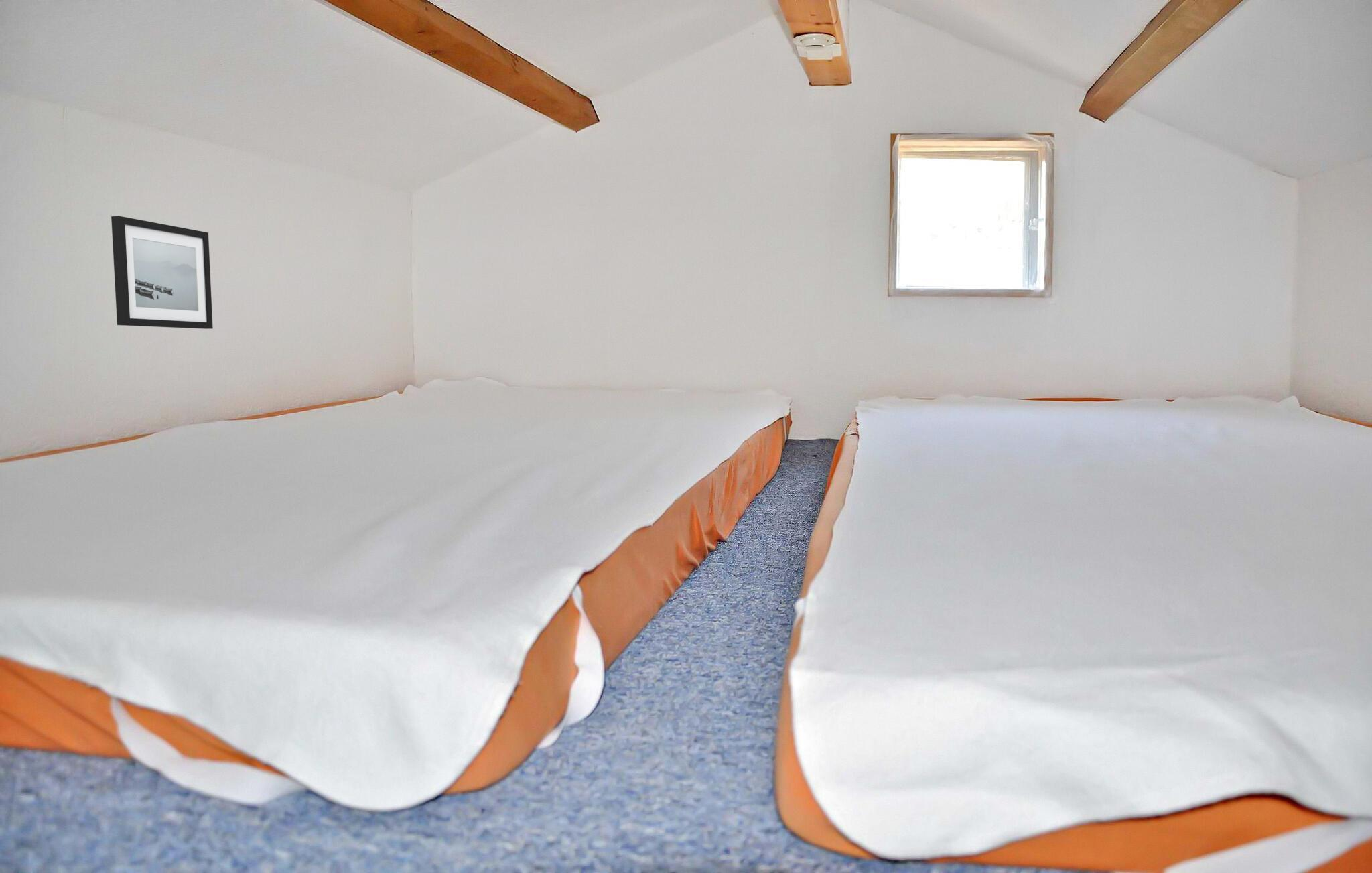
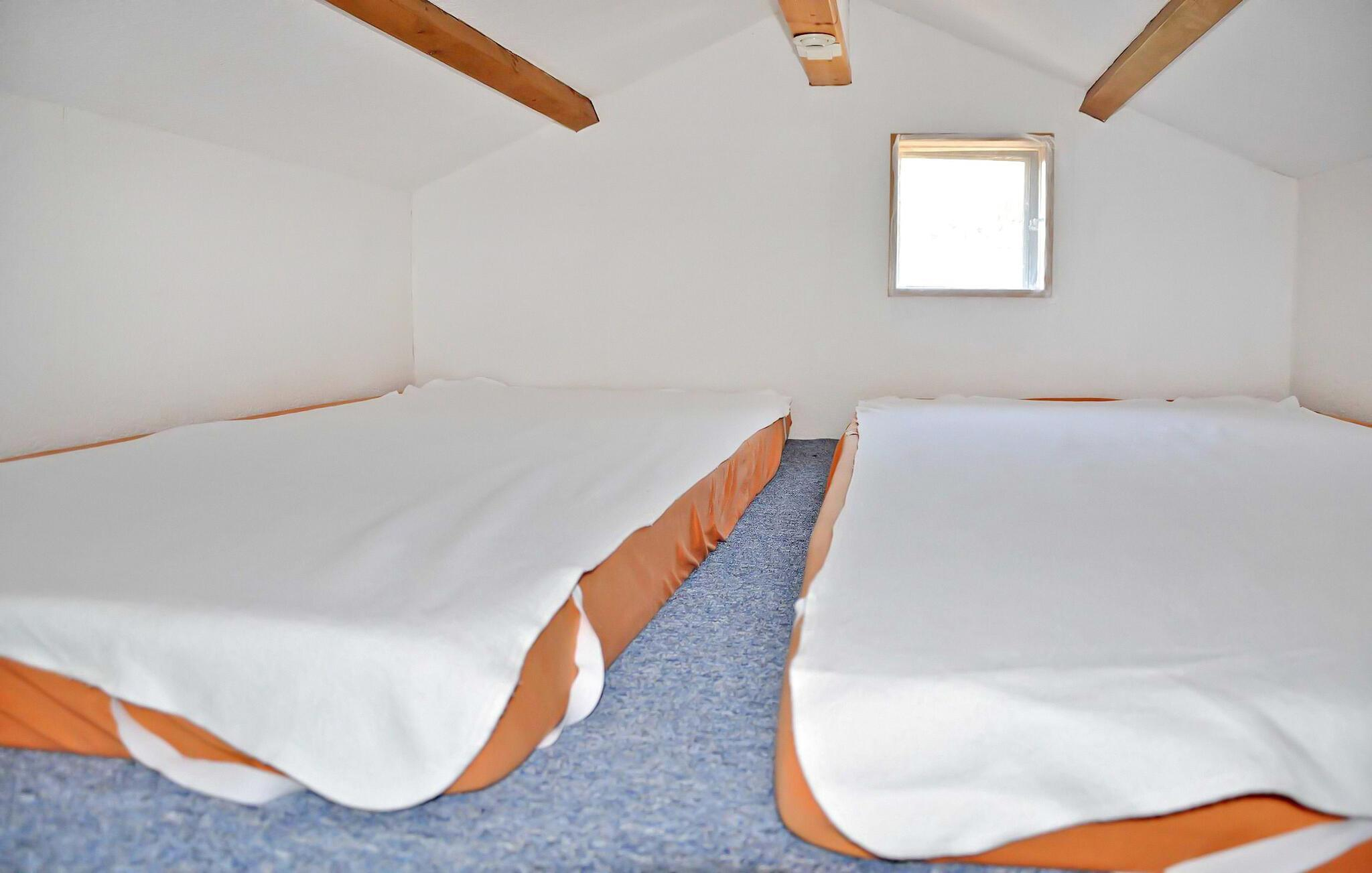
- wall art (165, 276)
